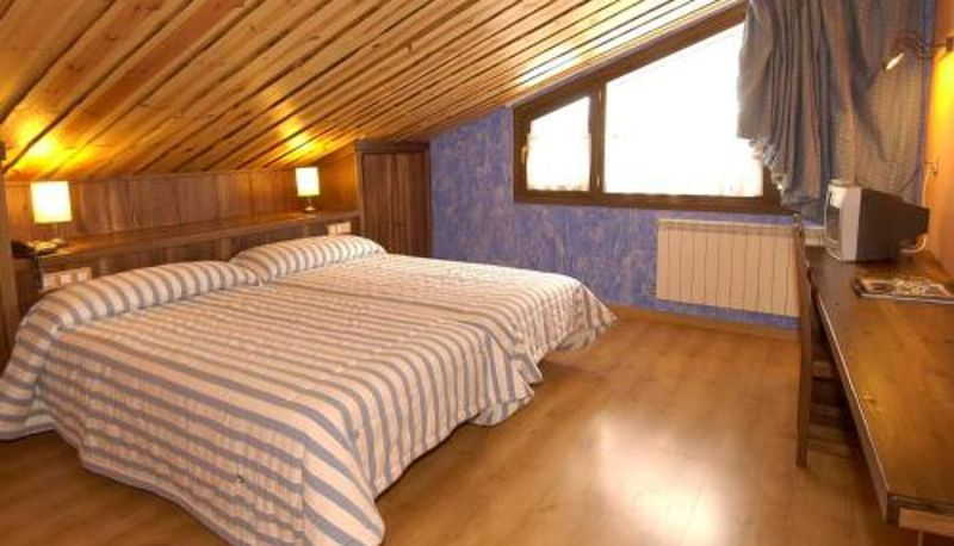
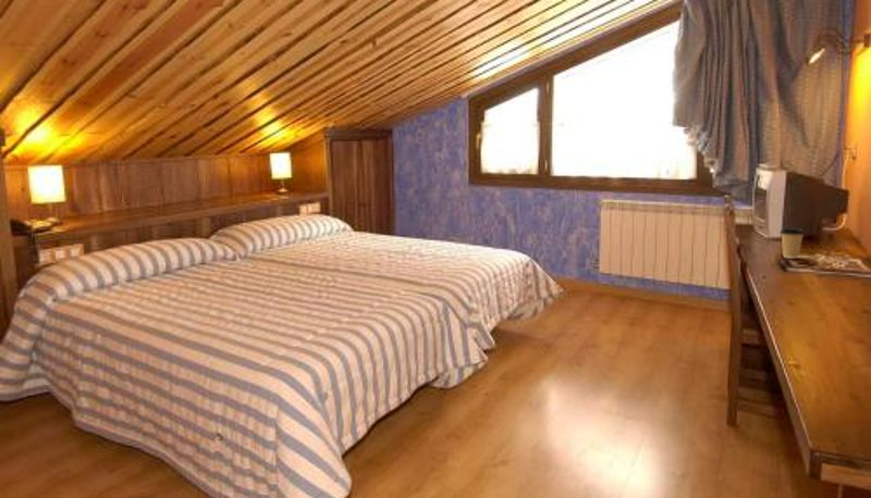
+ coffee cup (792, 242)
